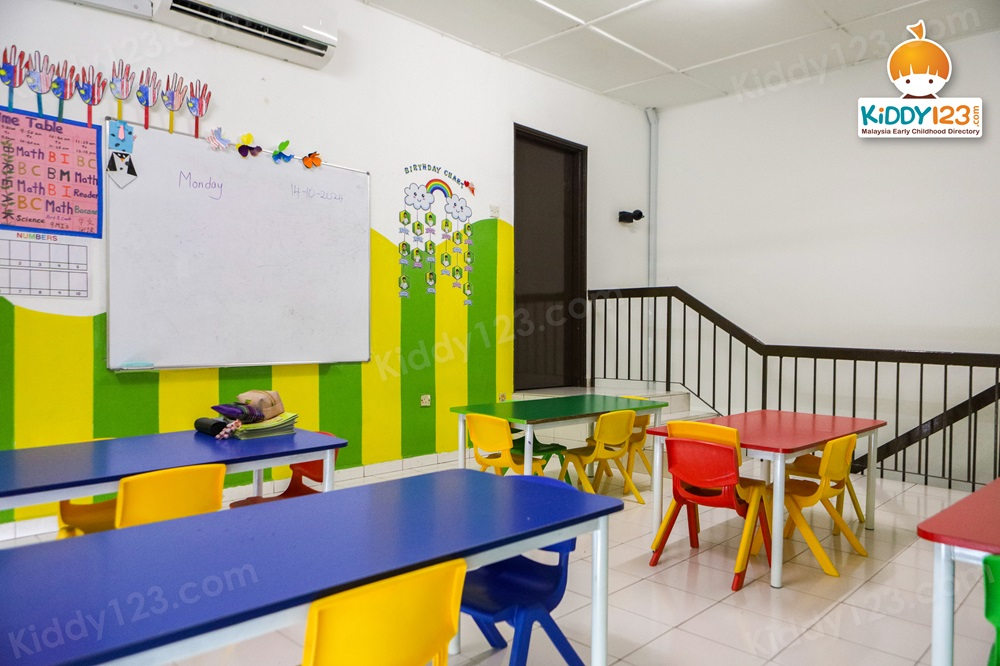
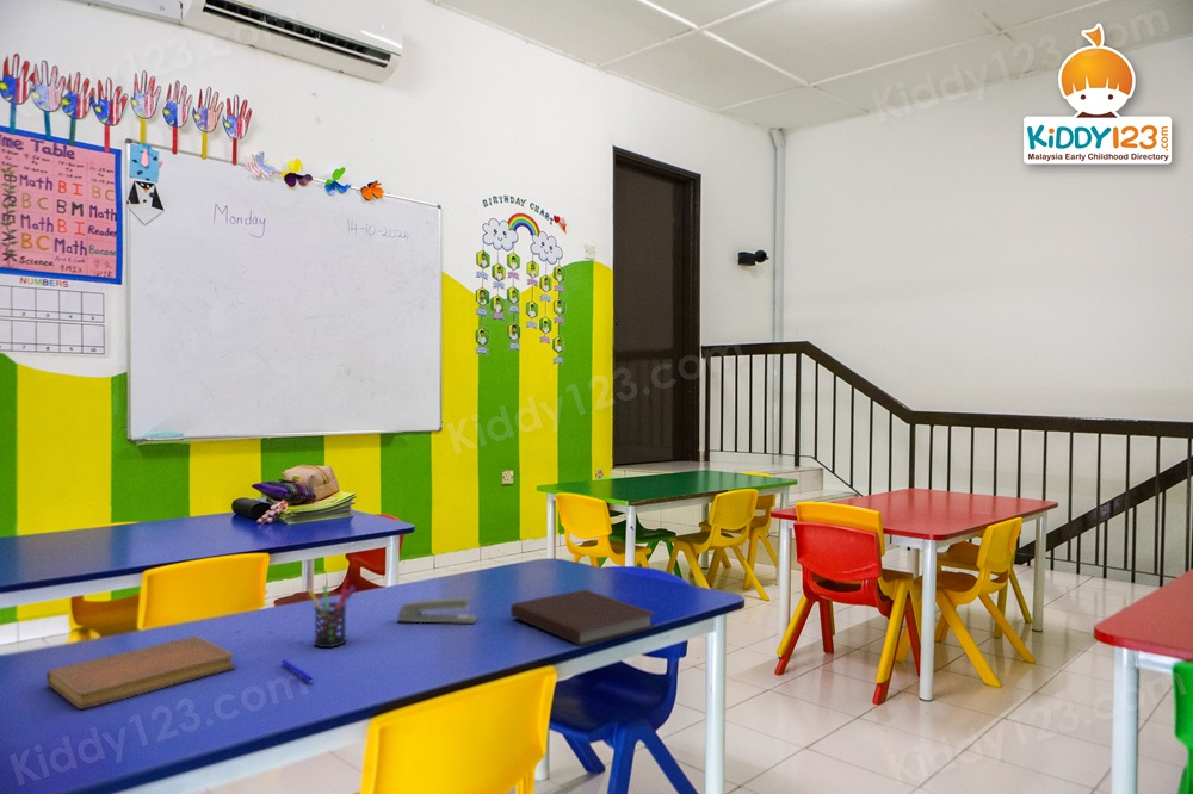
+ pen holder (330, 610)
+ pen (295, 669)
+ stapler (437, 608)
+ notebook (582, 615)
+ notebook (143, 668)
